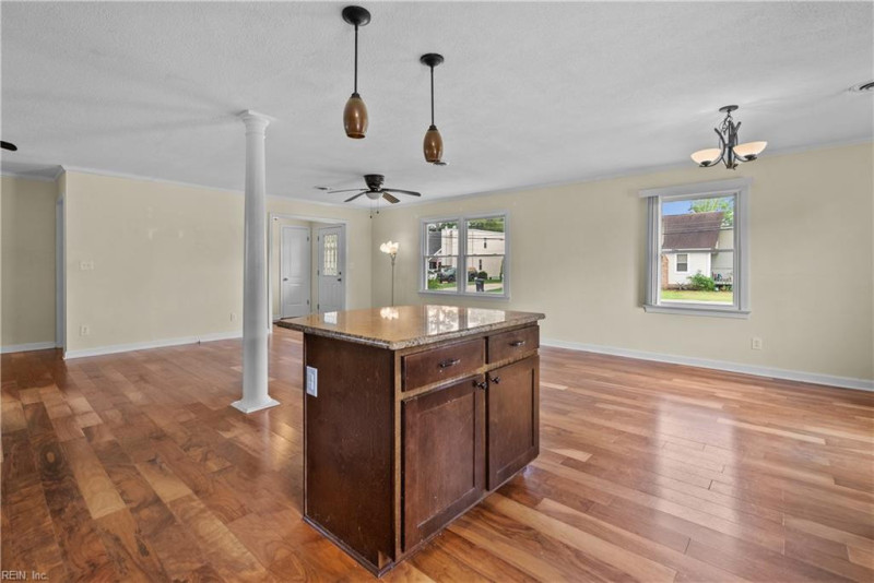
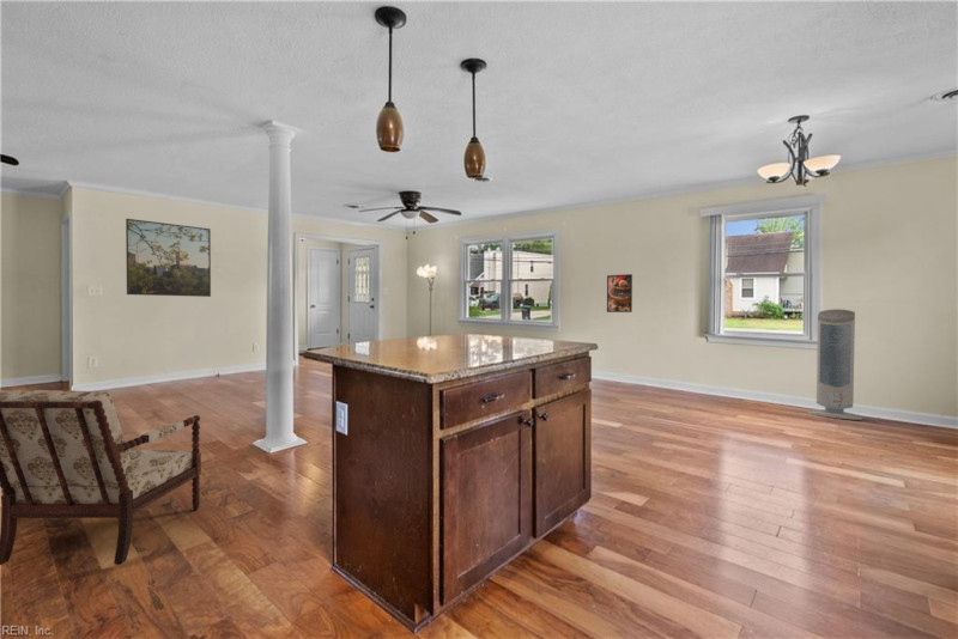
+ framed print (619, 293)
+ air purifier (835, 361)
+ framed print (170, 260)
+ armchair (101, 460)
